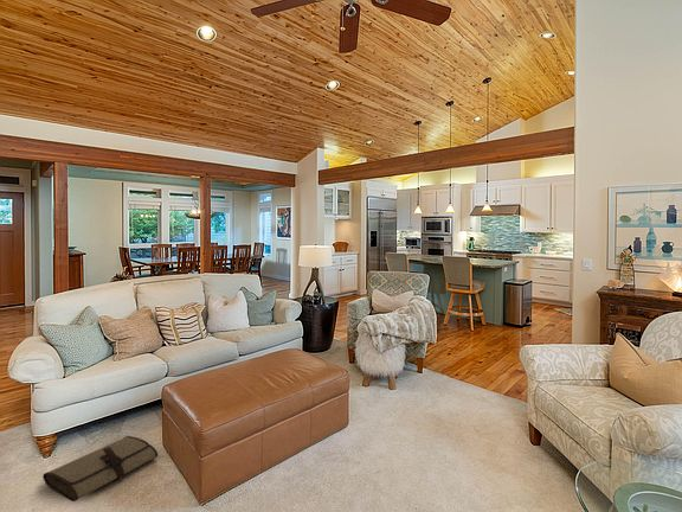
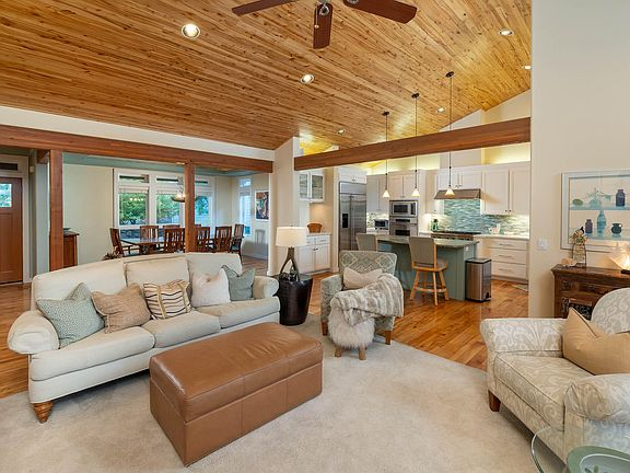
- tool roll (103, 457)
